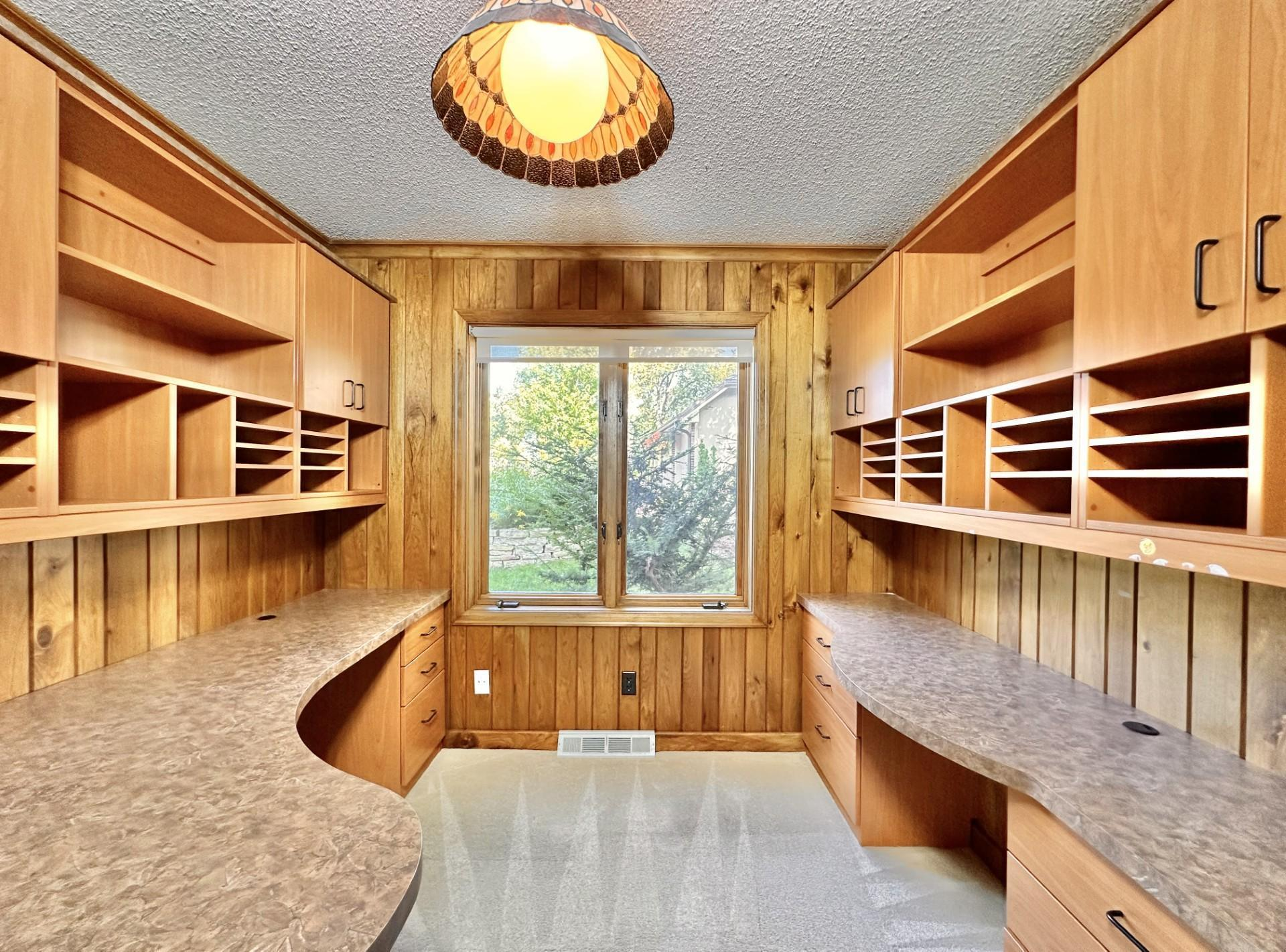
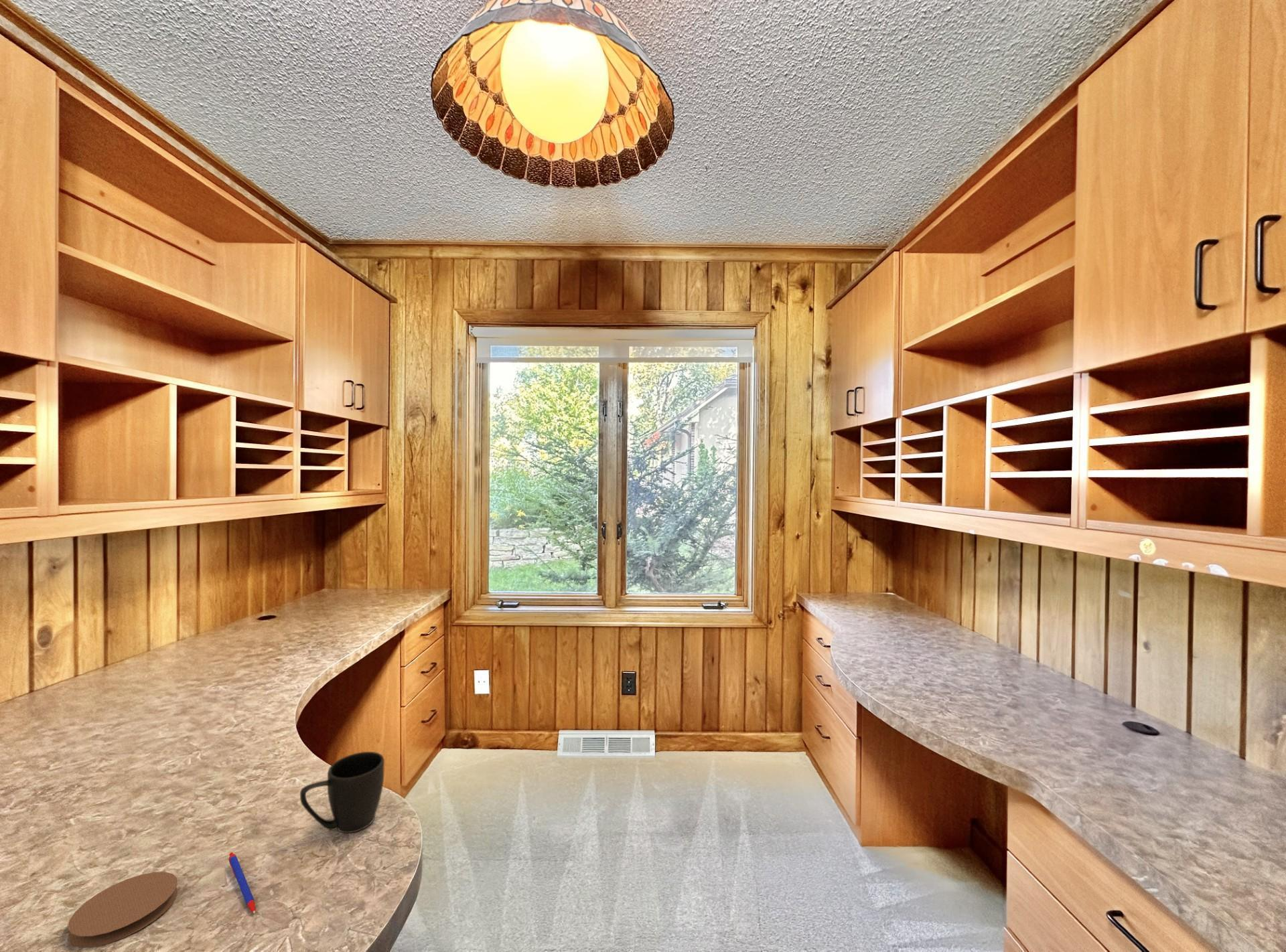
+ pen (242, 881)
+ mug (343, 797)
+ coaster (125, 906)
